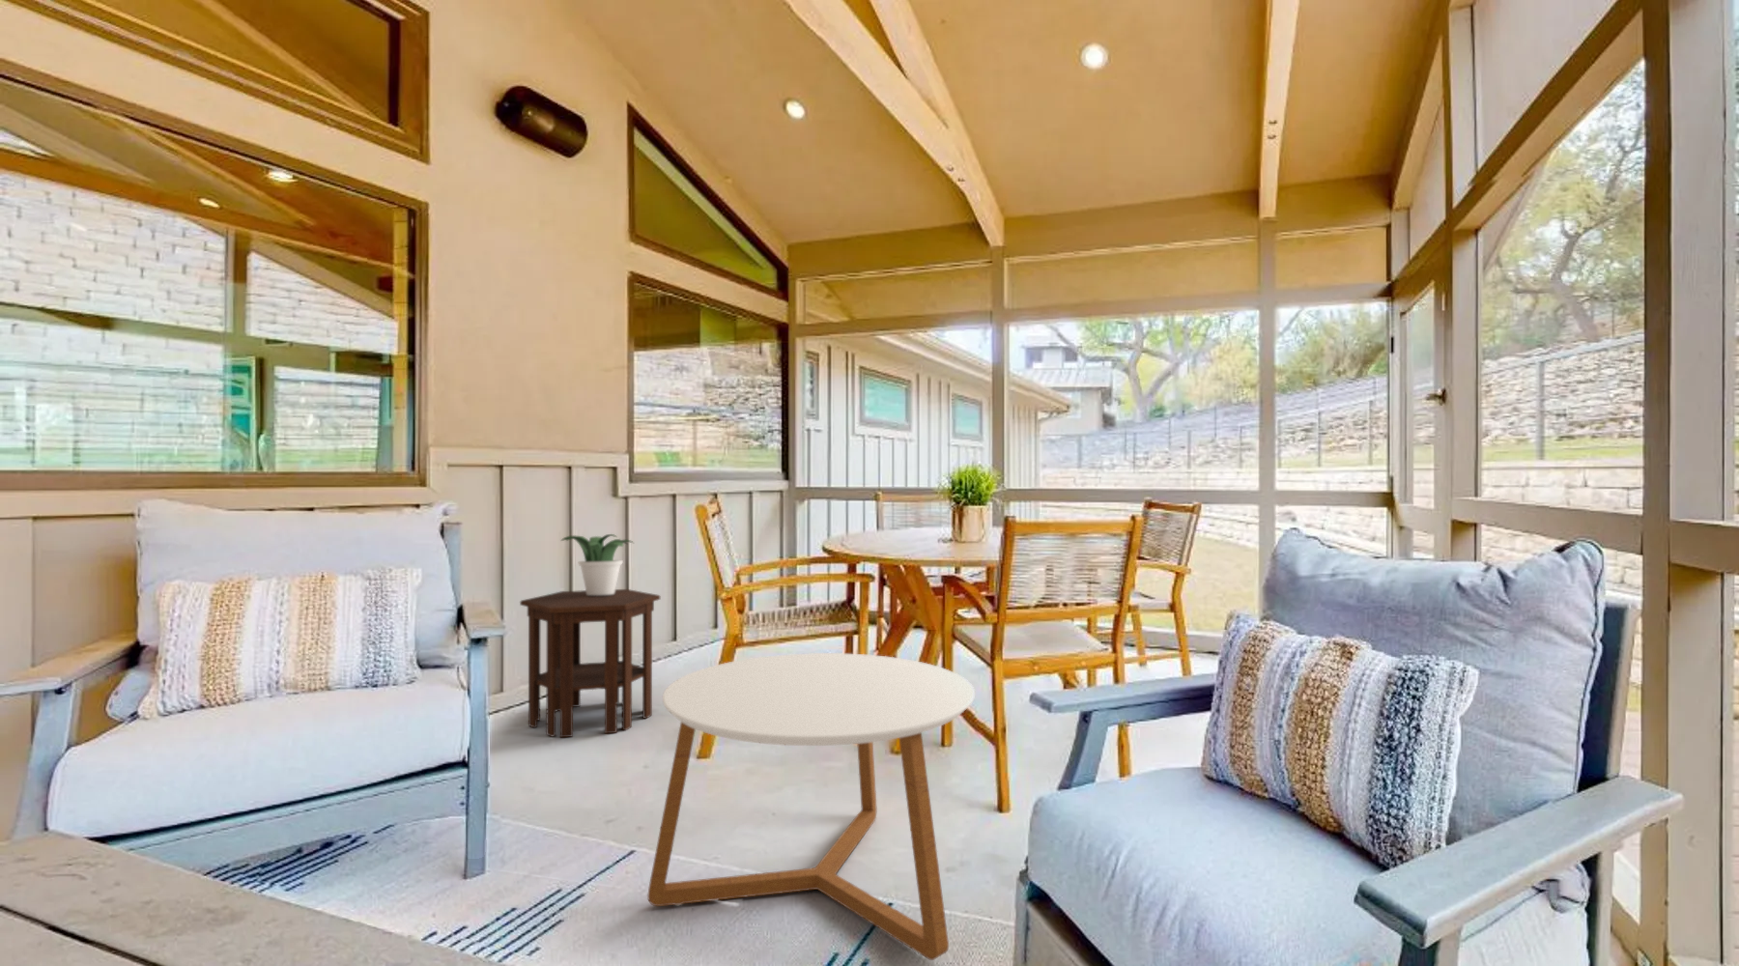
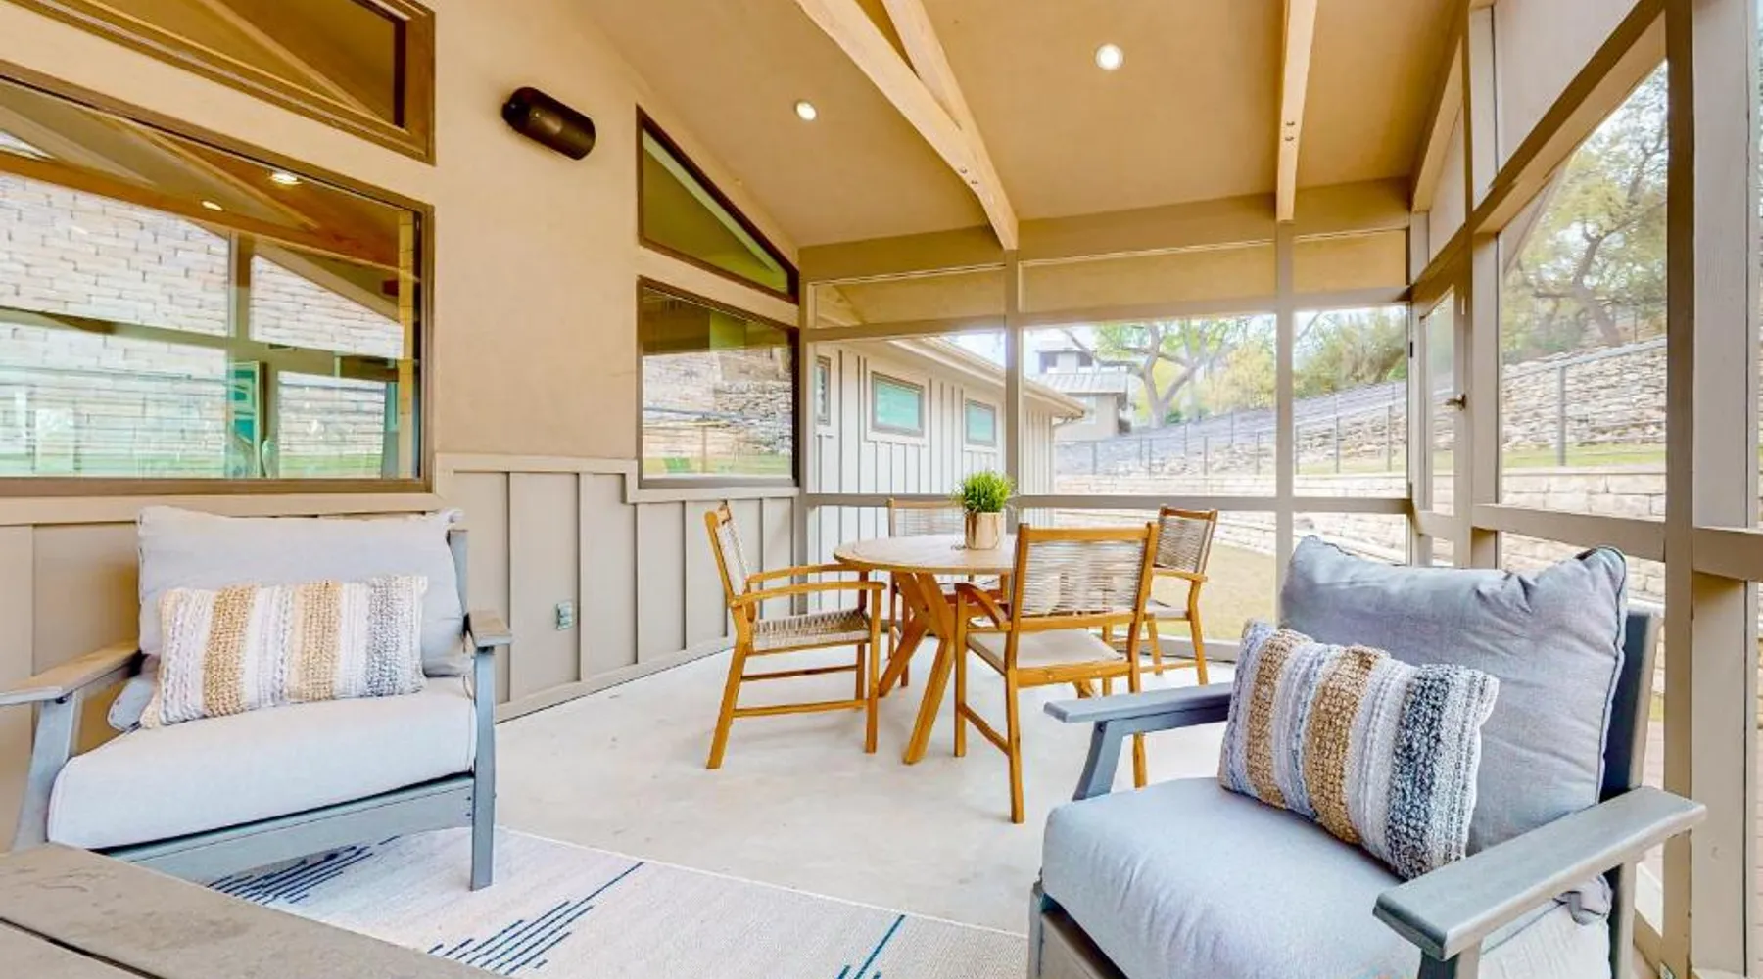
- side table (591, 663)
- potted plant (595, 564)
- coffee table (860, 784)
